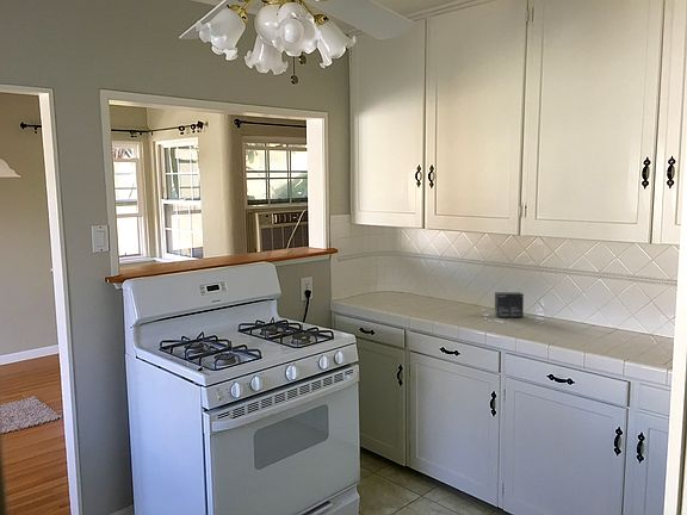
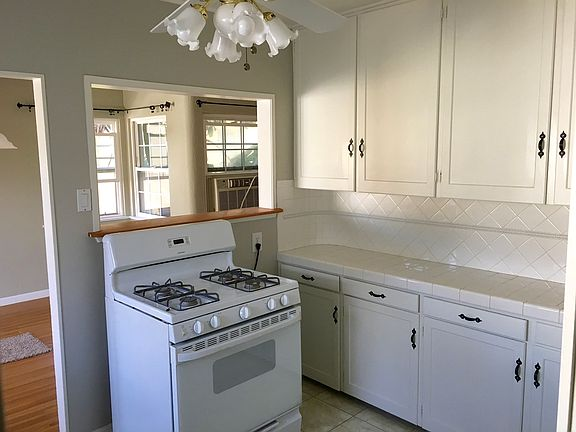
- small box (508, 304)
